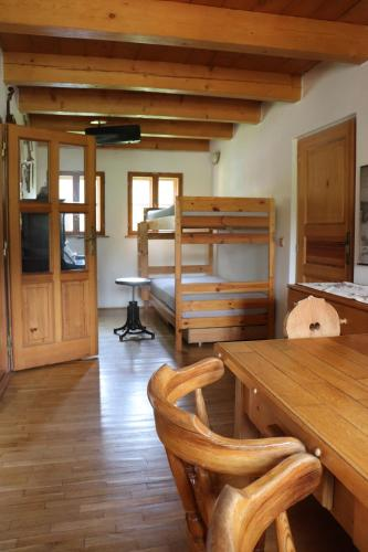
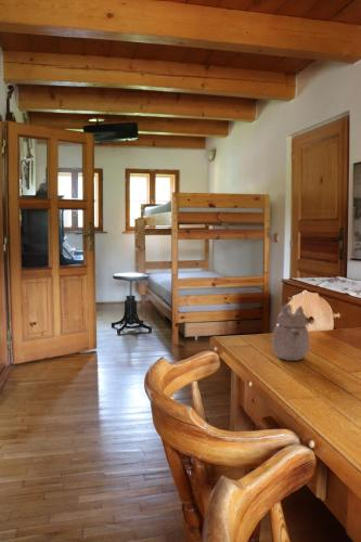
+ teapot (291, 331)
